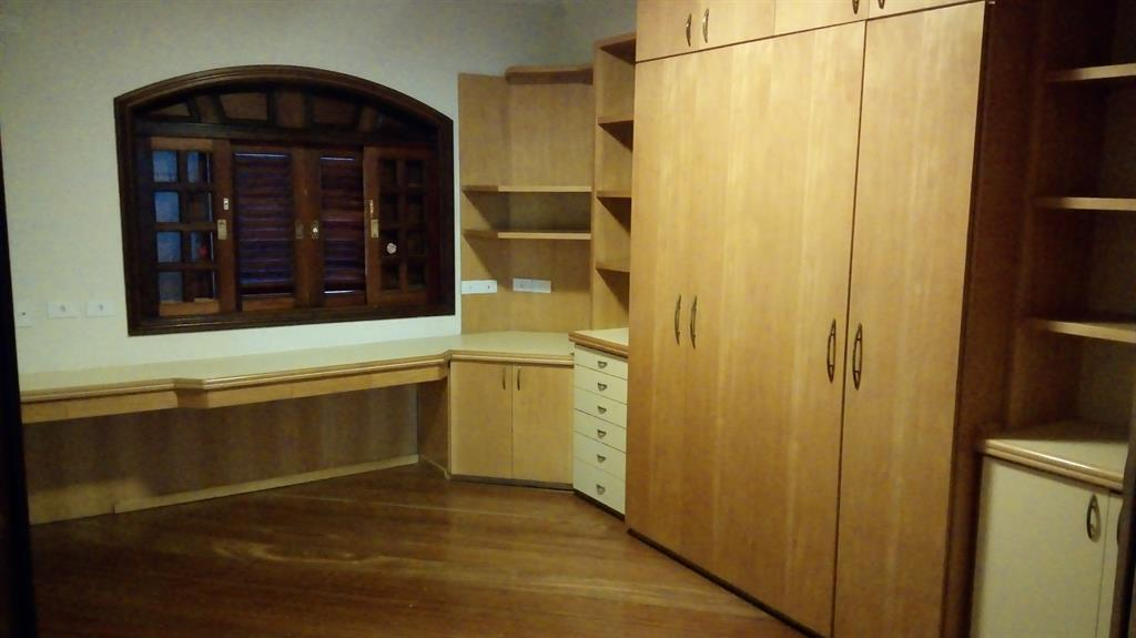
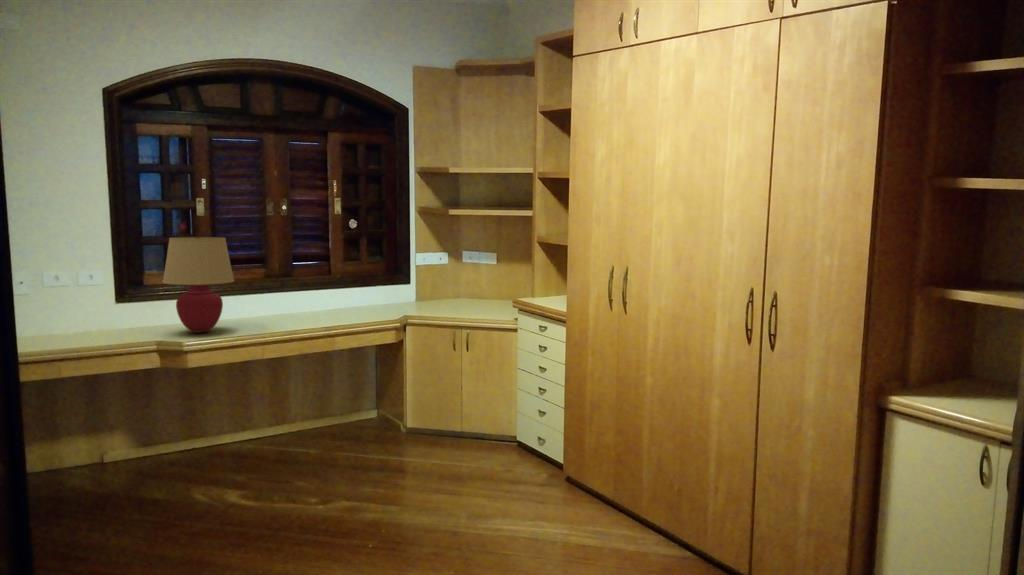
+ table lamp (199, 284)
